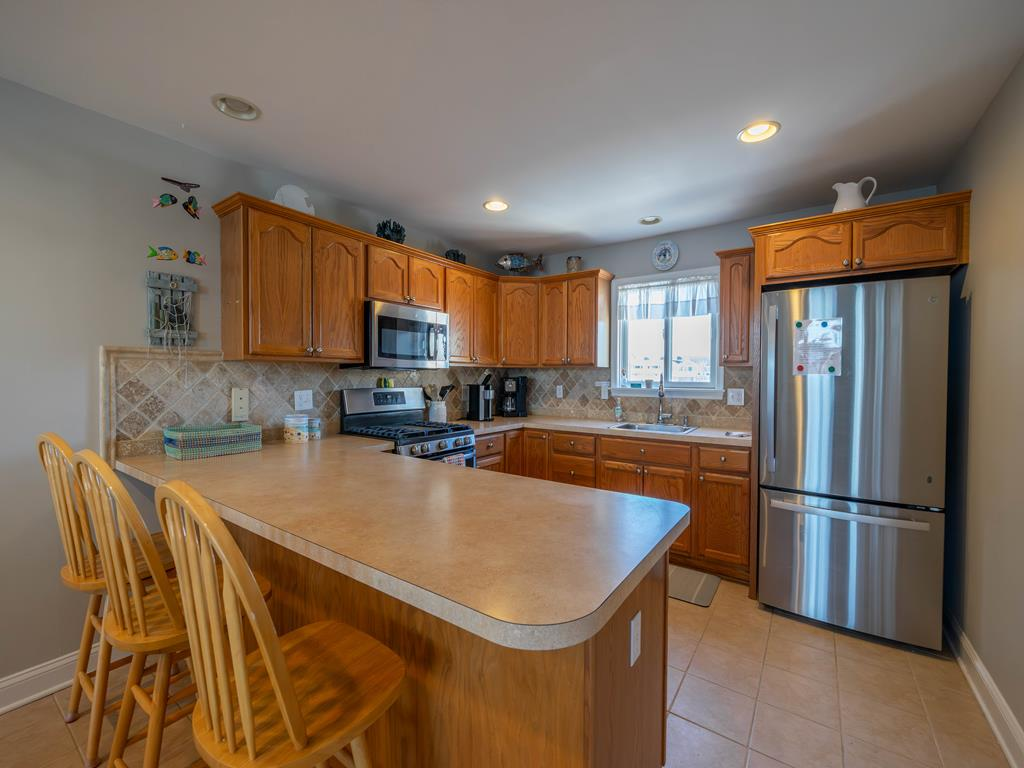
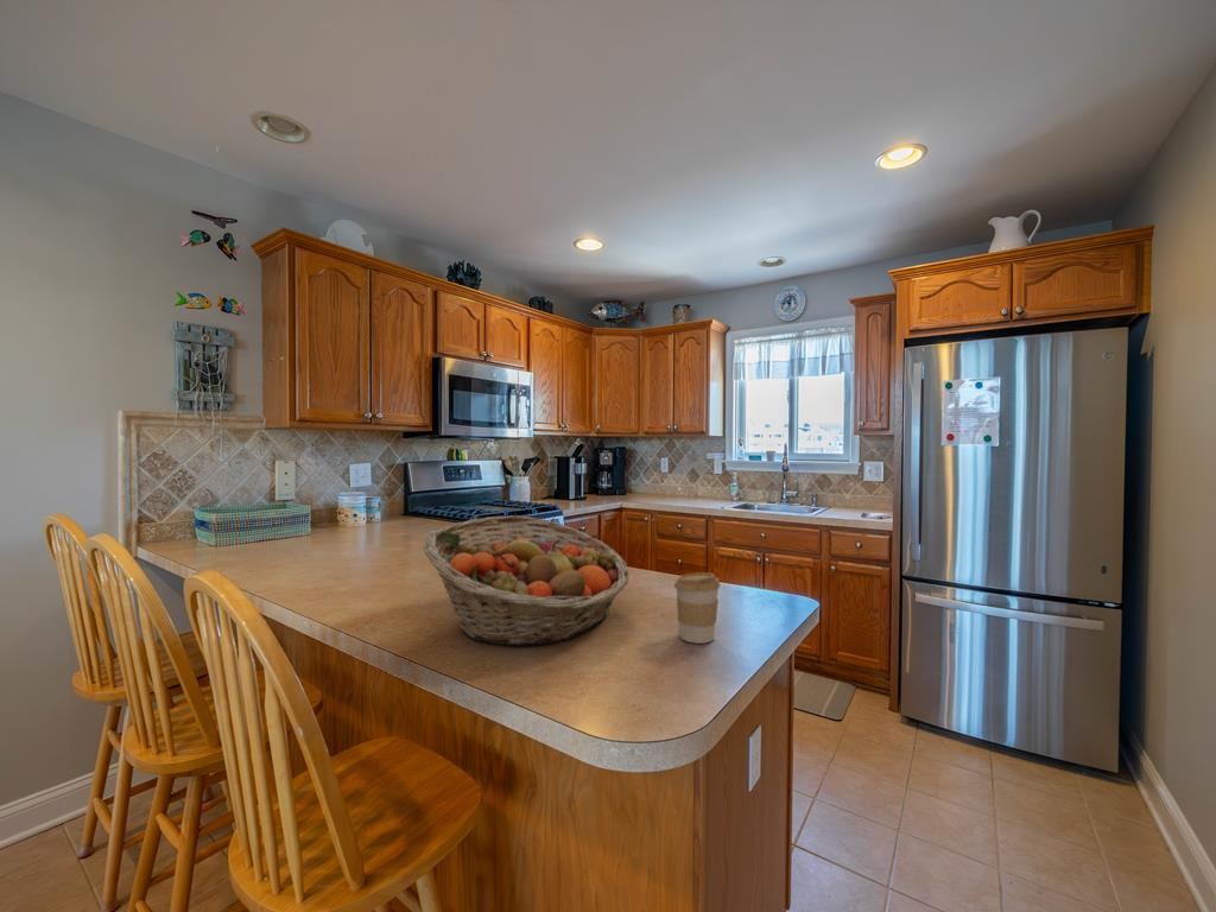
+ coffee cup (696, 604)
+ fruit basket (532, 571)
